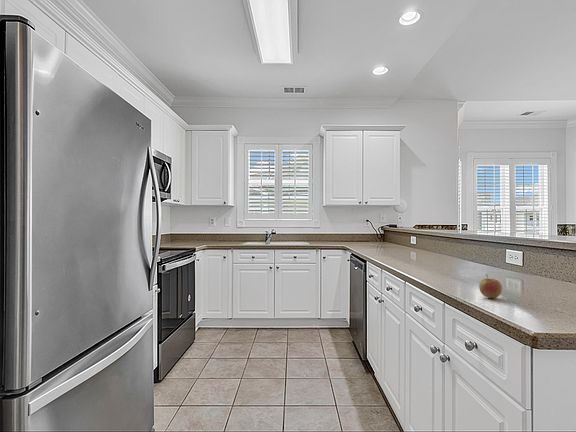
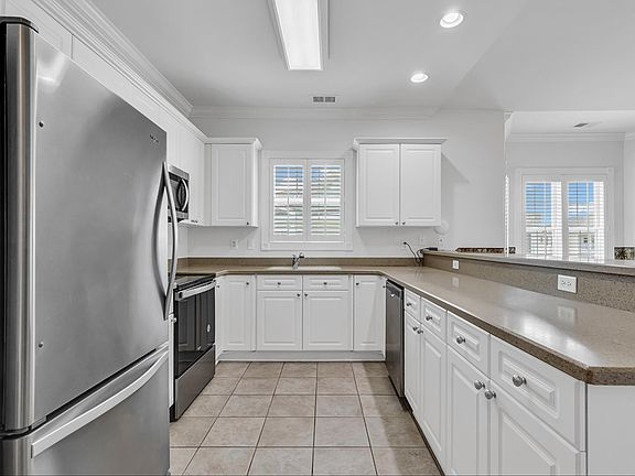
- apple (490, 286)
